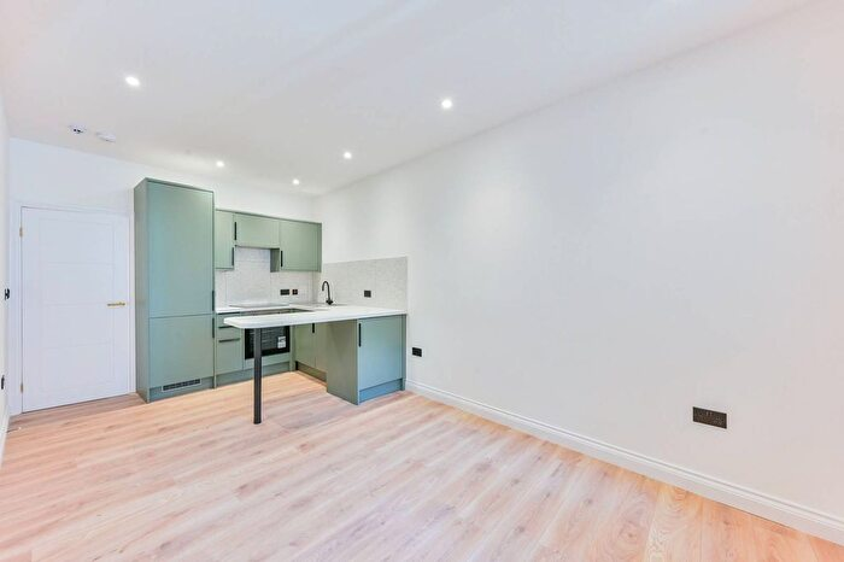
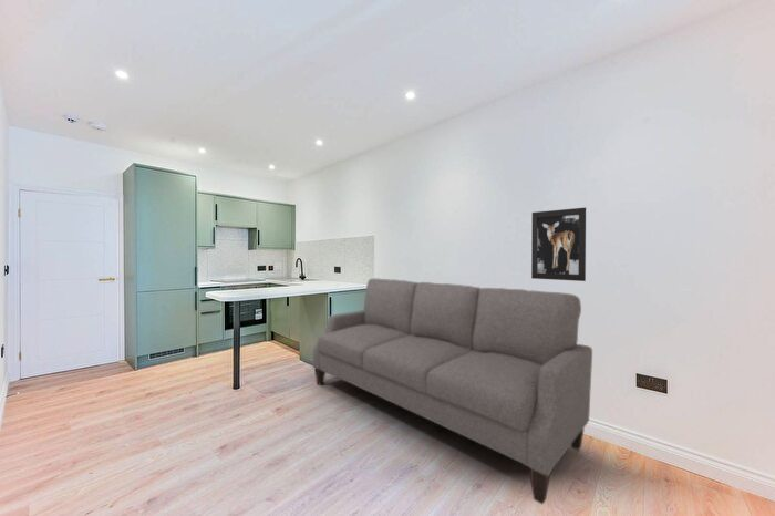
+ sofa (427, 347)
+ wall art (557, 245)
